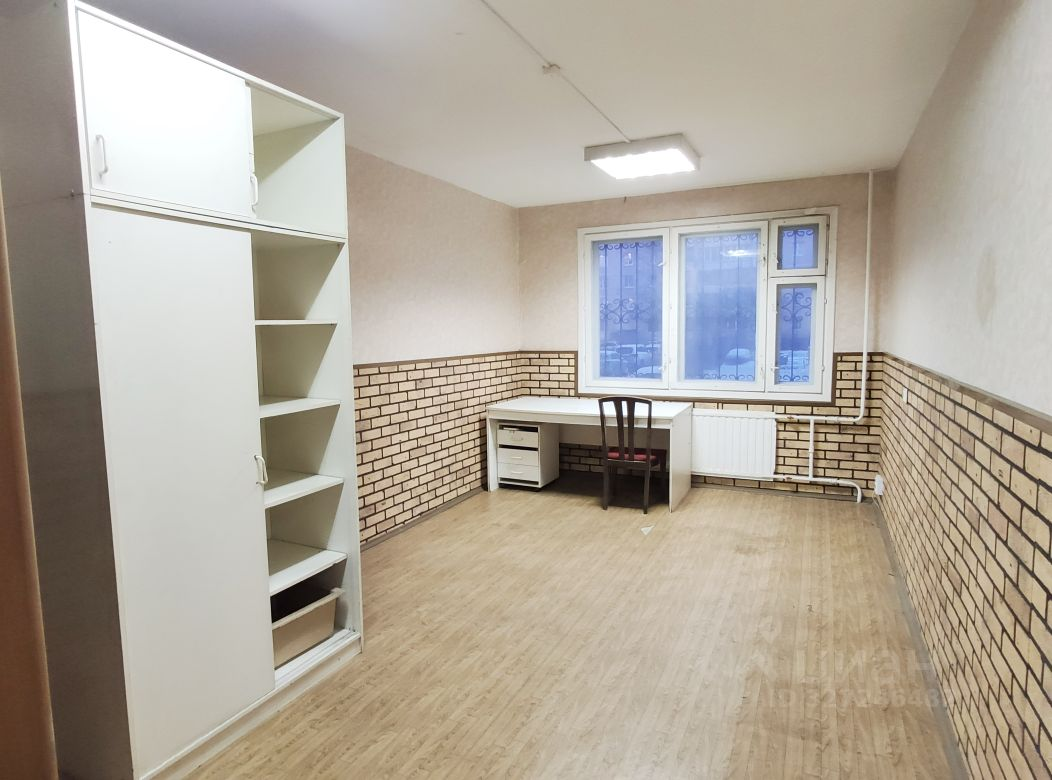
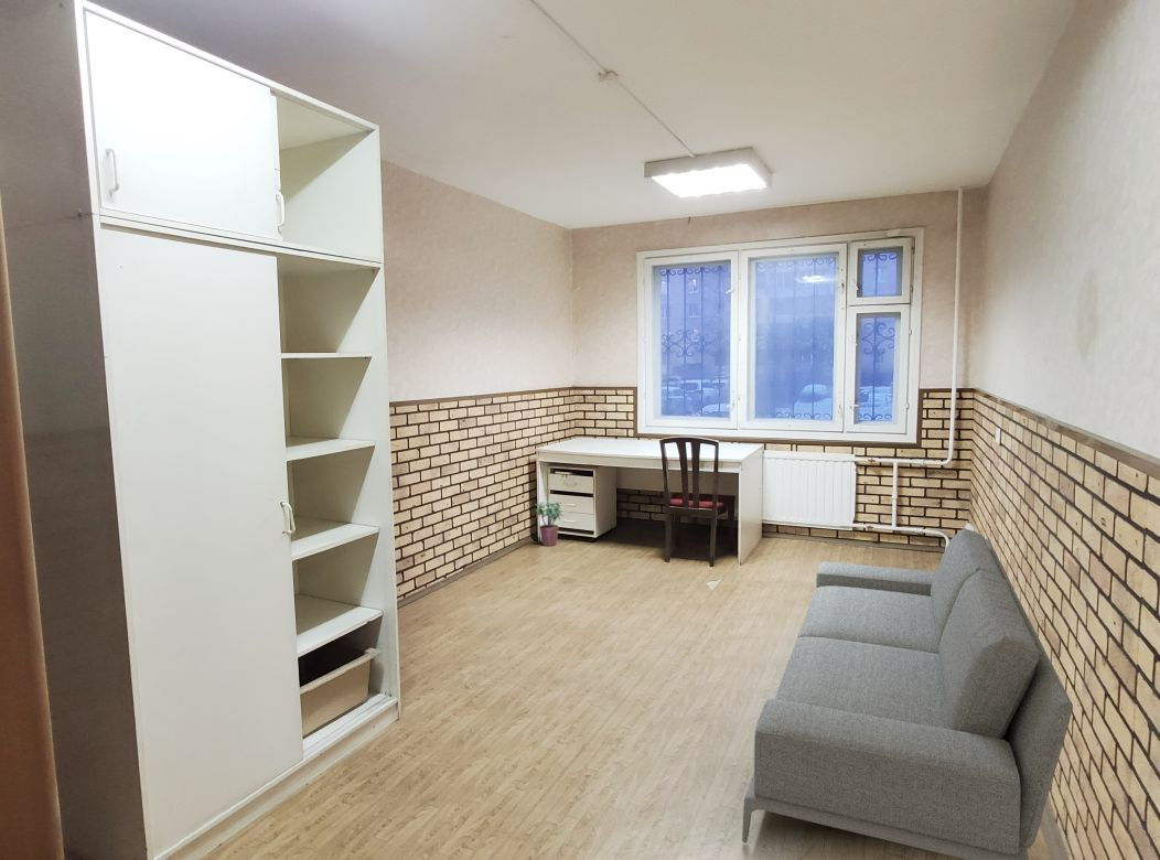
+ potted plant (548, 522)
+ three-seat sofa (895, 637)
